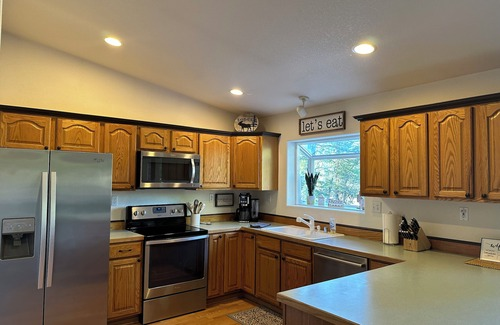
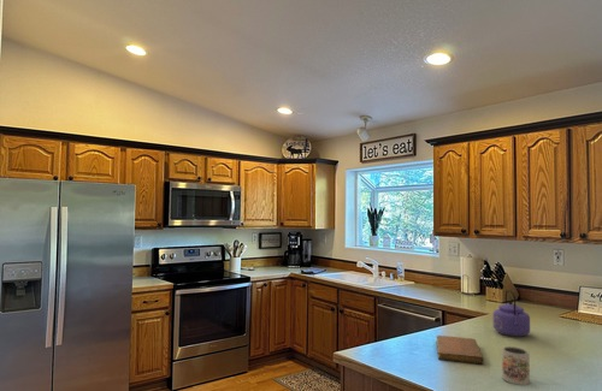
+ kettle (512, 313)
+ mug (515, 363)
+ notebook (458, 348)
